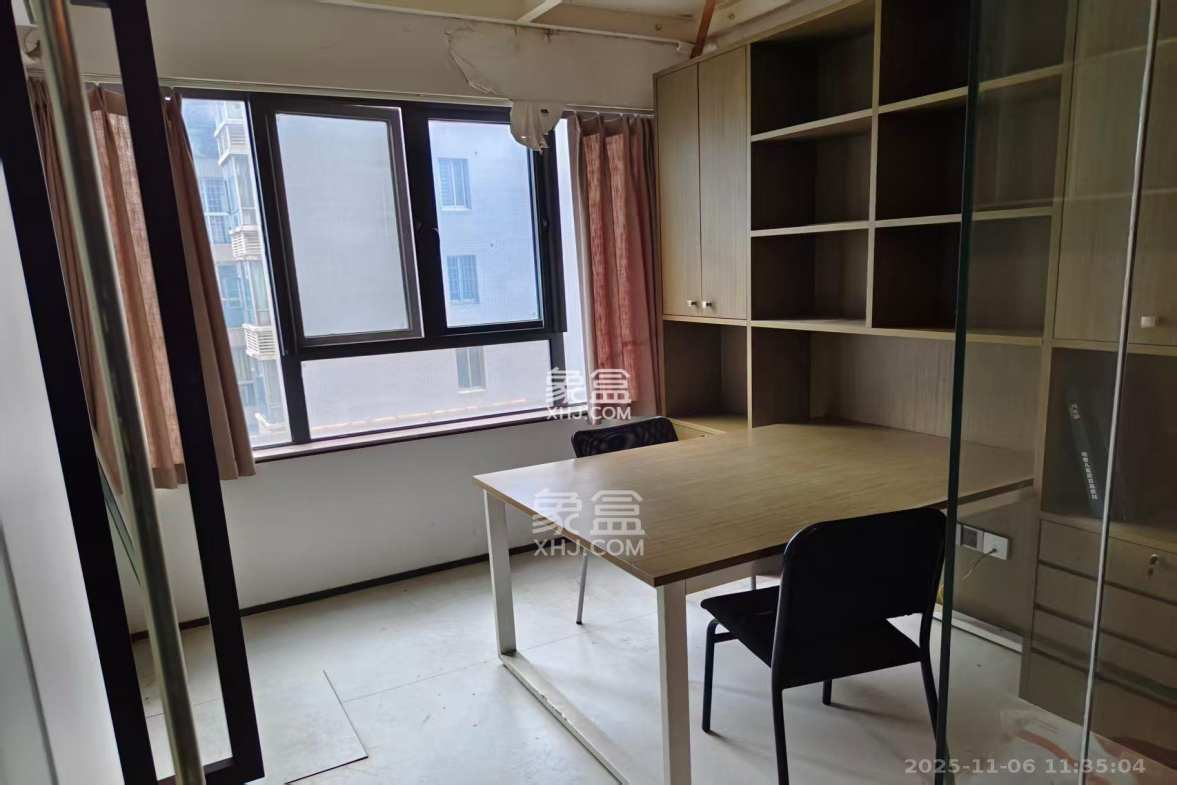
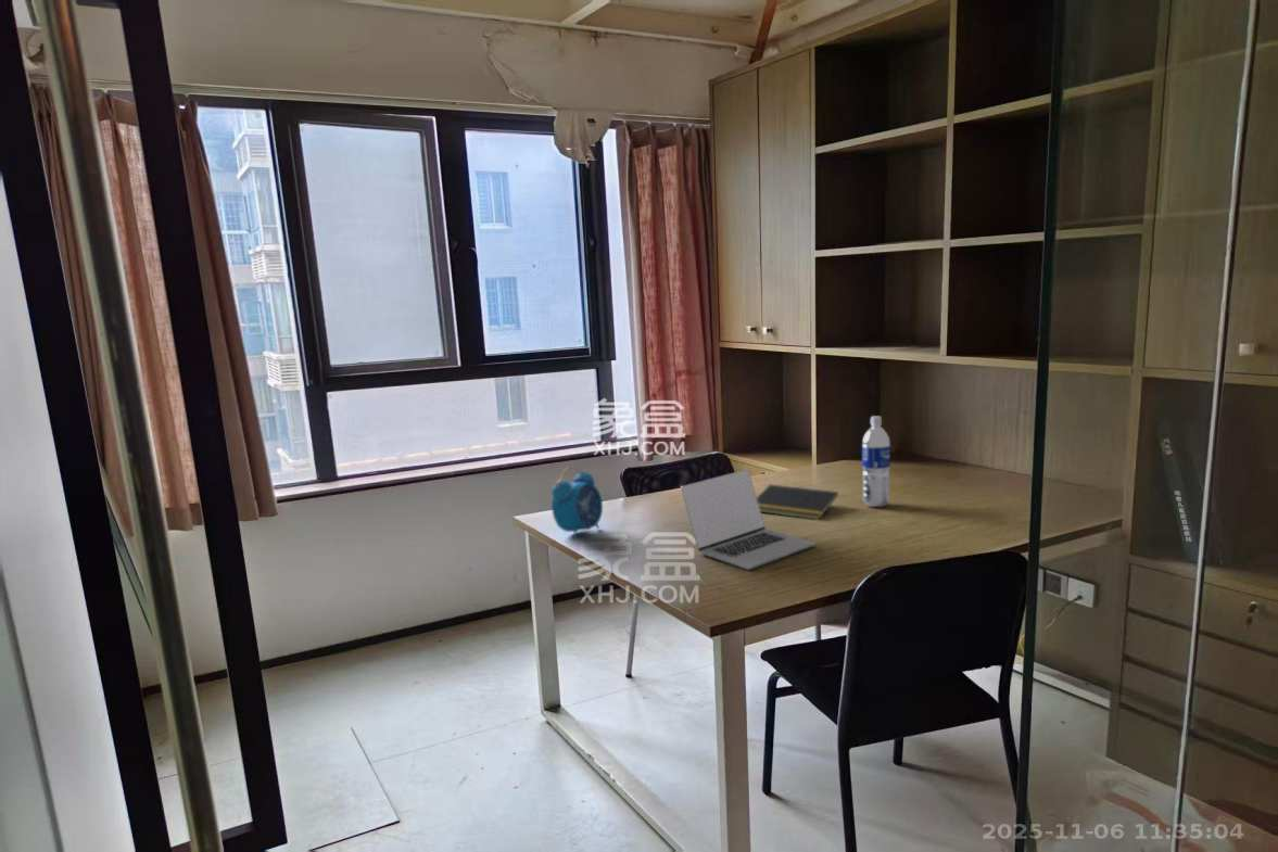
+ alarm clock (578, 500)
+ water bottle (875, 461)
+ notepad (793, 500)
+ laptop (747, 516)
